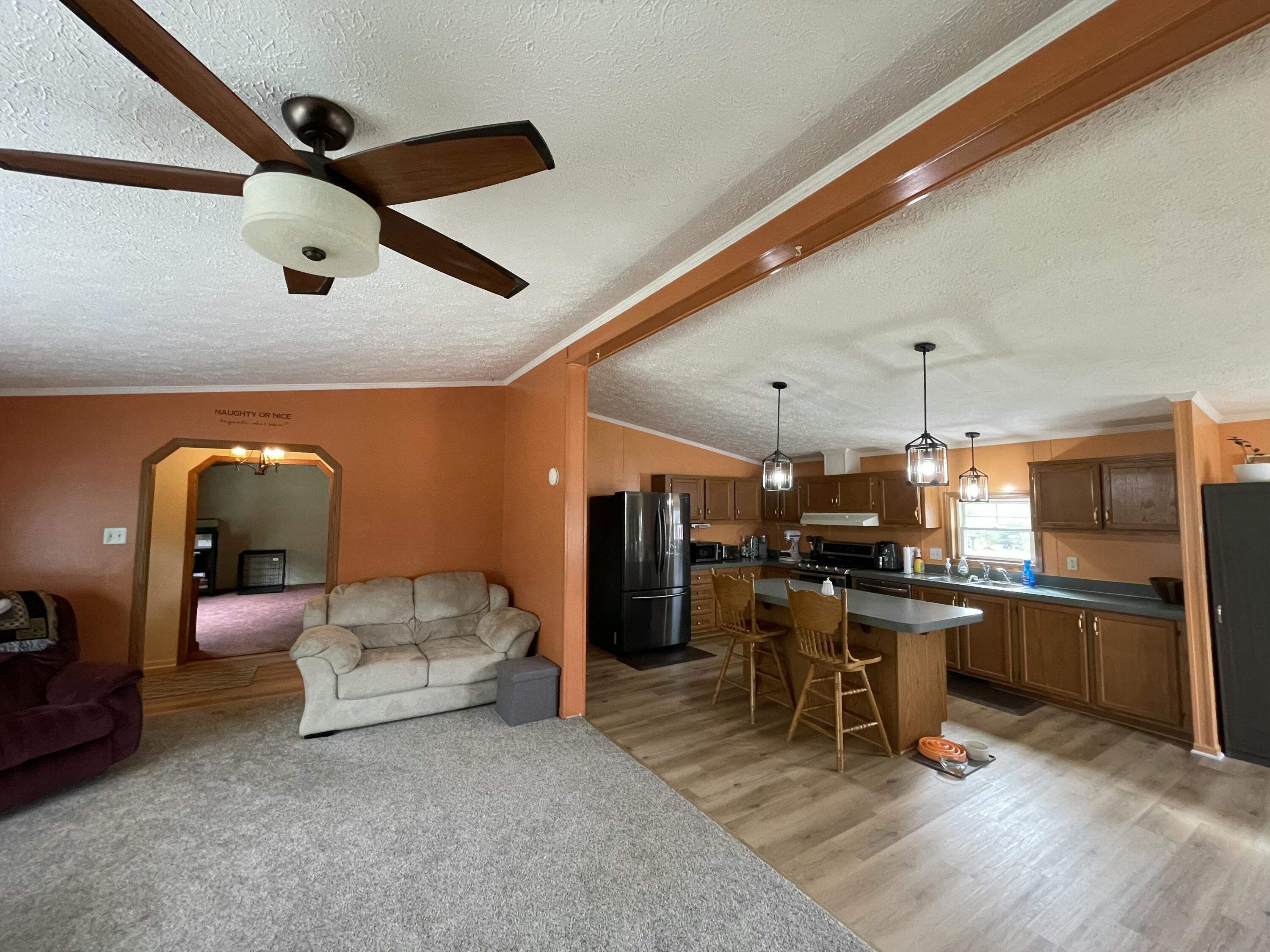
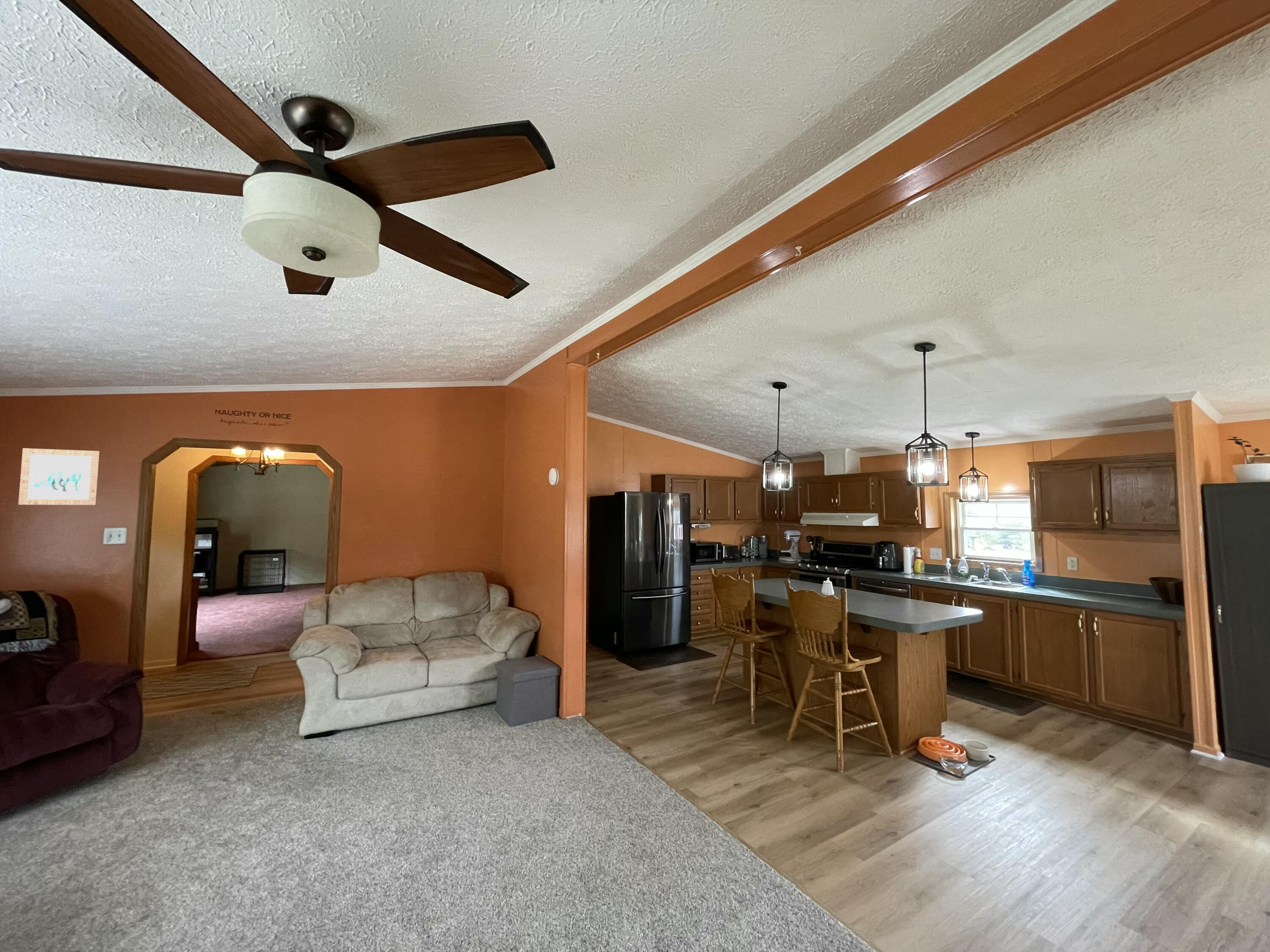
+ wall art (60, 477)
